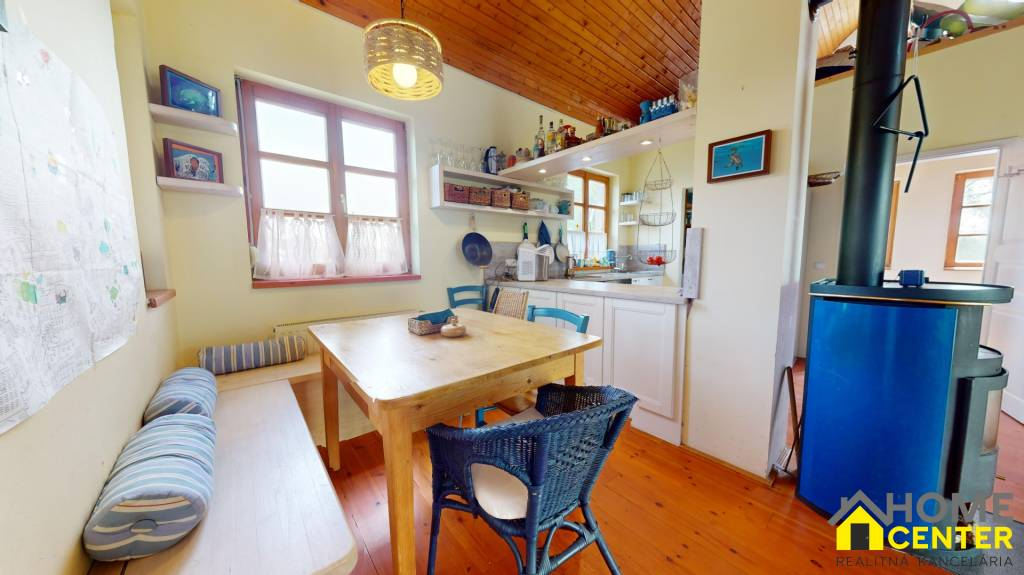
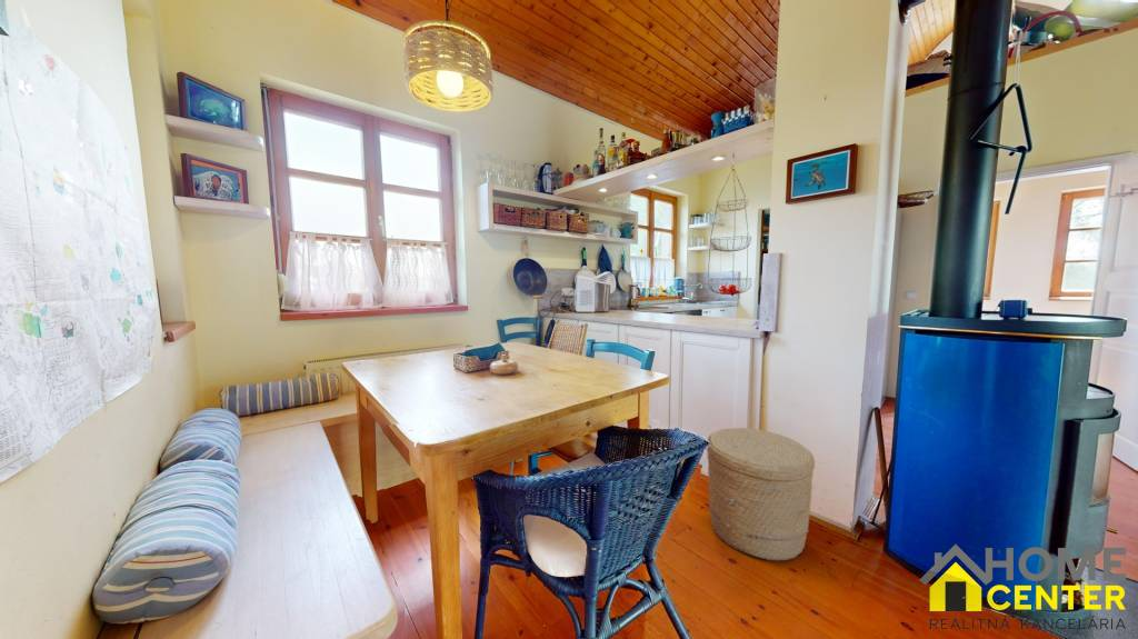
+ woven basket (756, 488)
